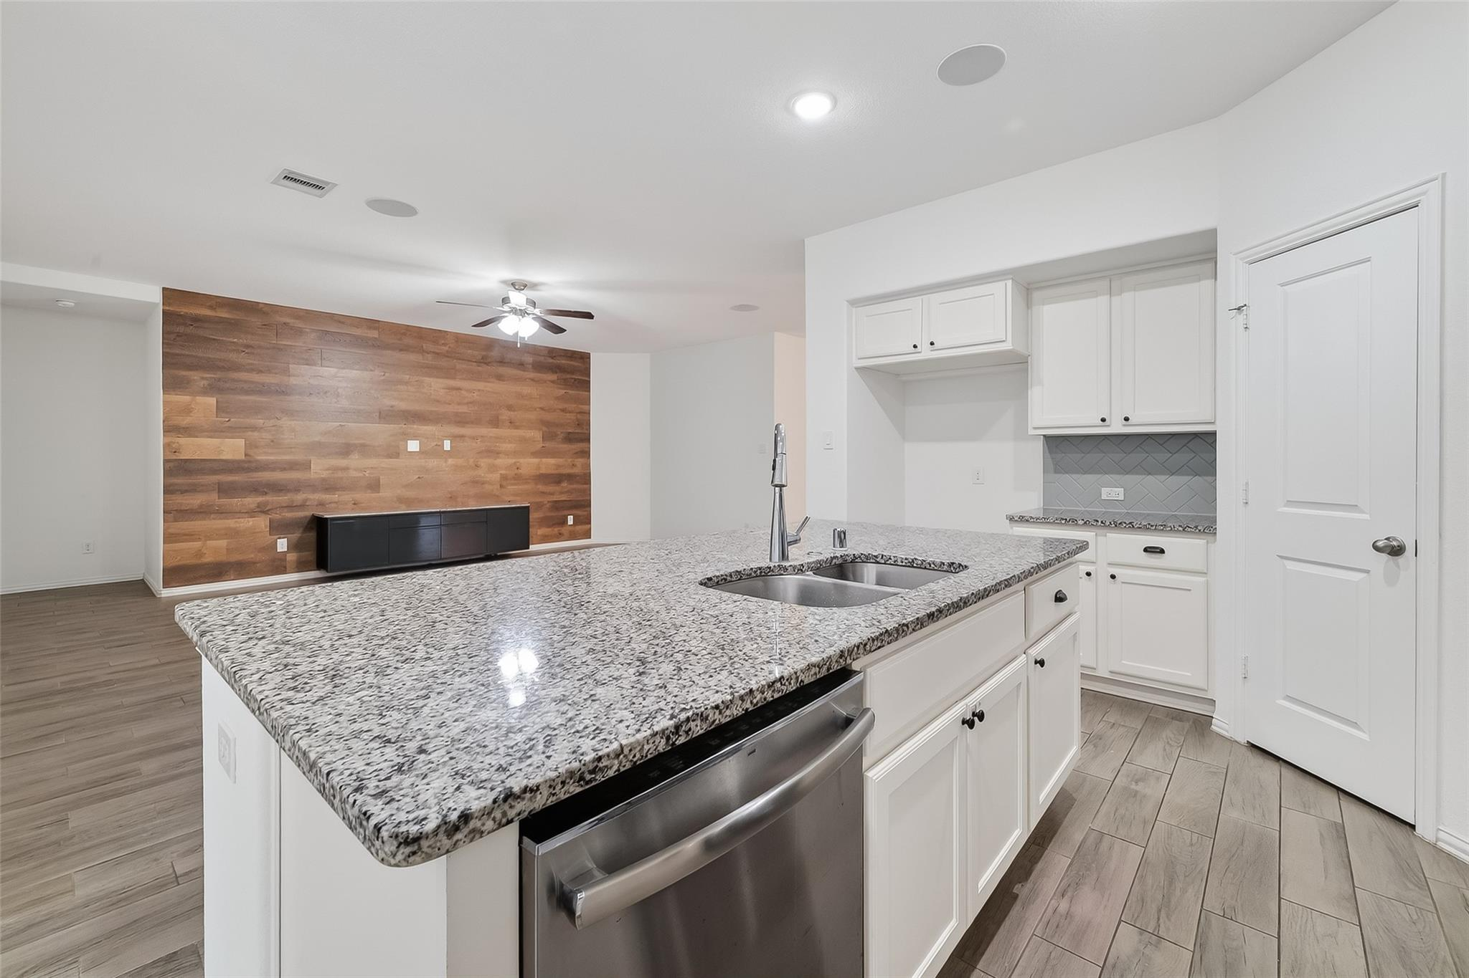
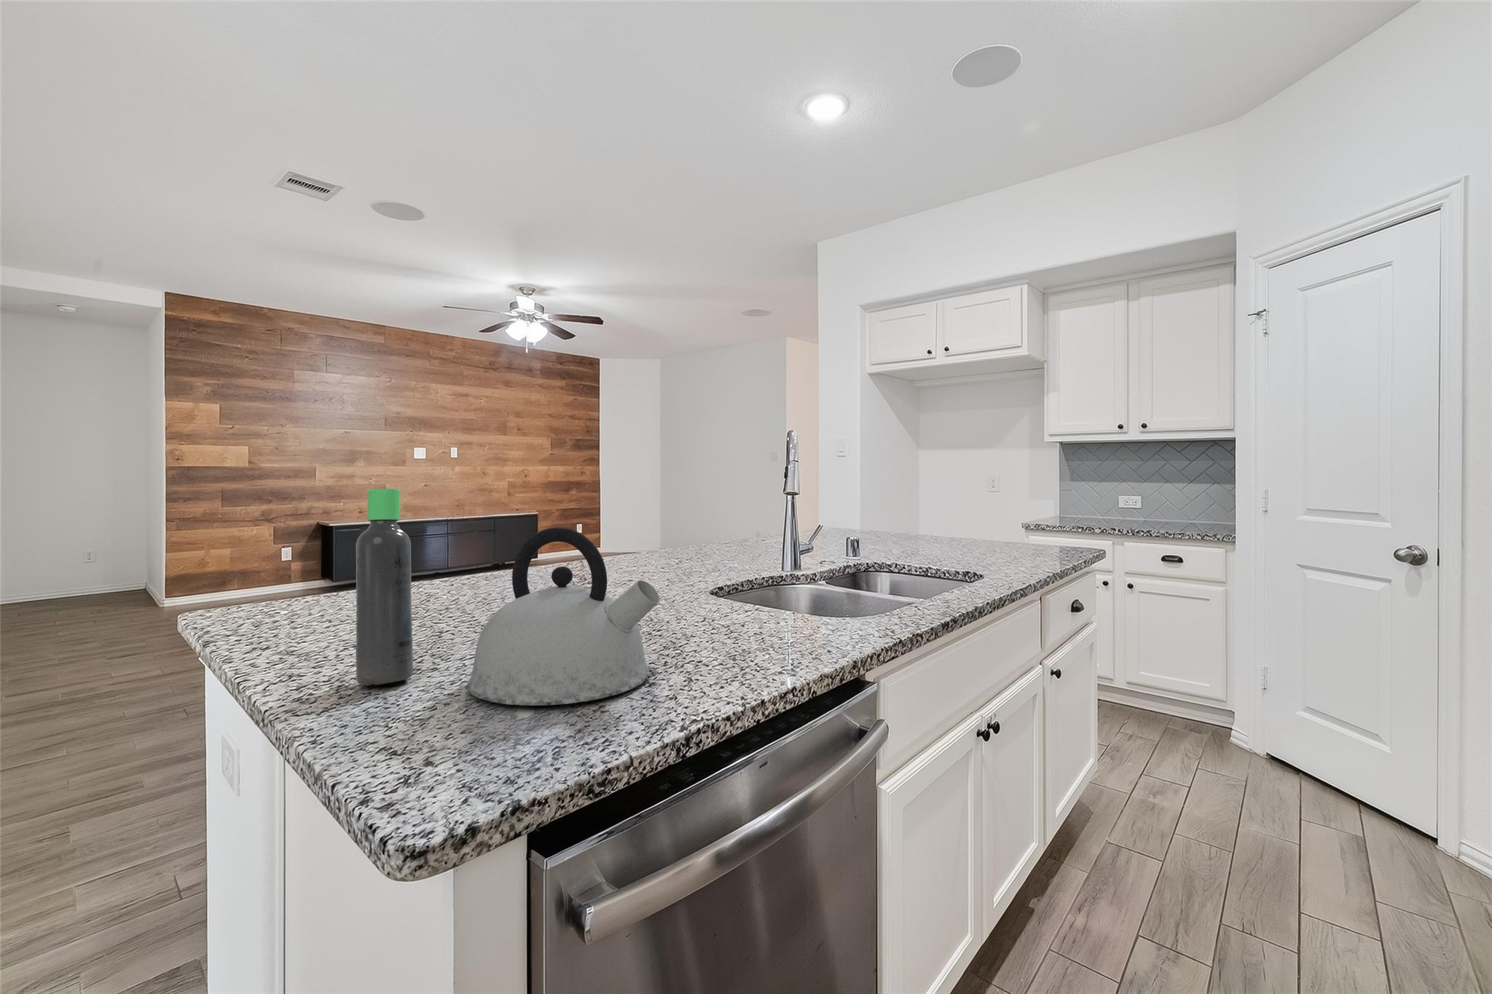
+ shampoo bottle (385, 584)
+ kettle (569, 604)
